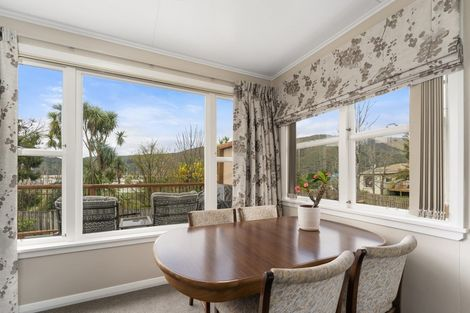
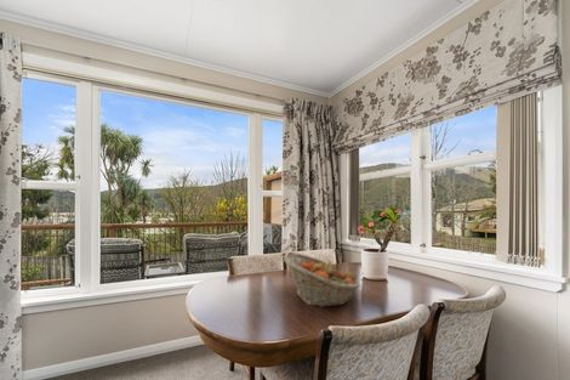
+ fruit basket (319, 276)
